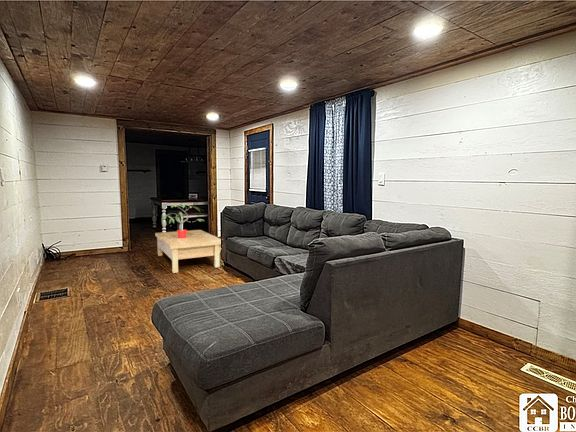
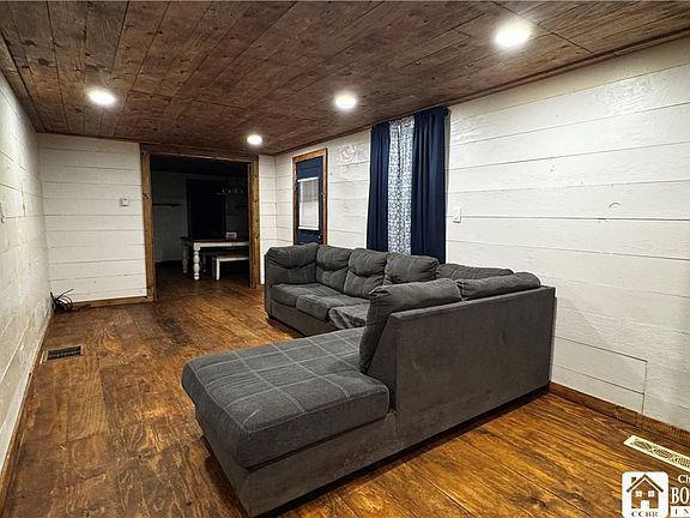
- coffee table (188, 248)
- potted plant (183, 220)
